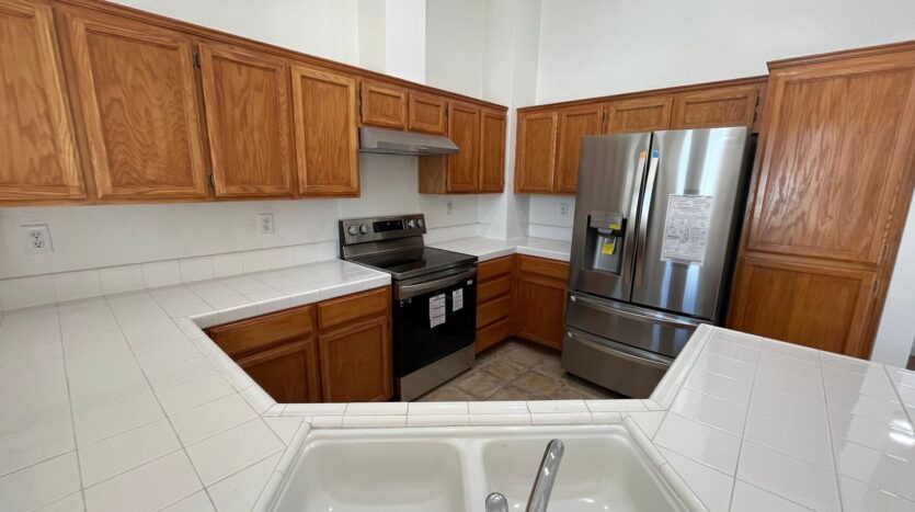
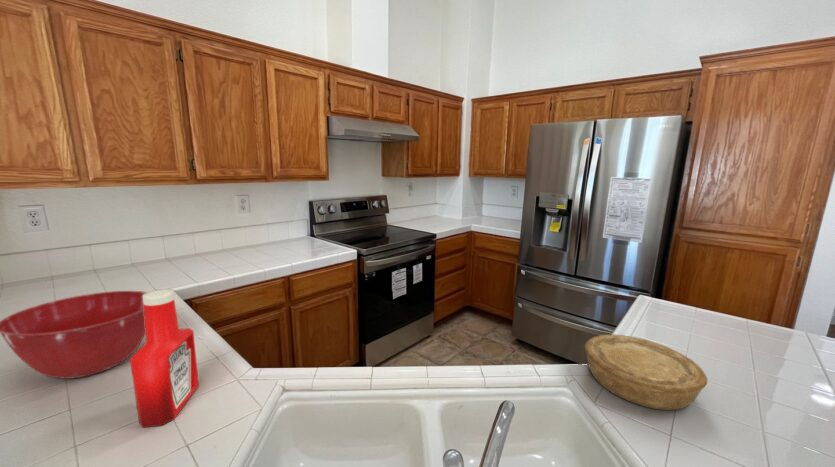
+ soap bottle (165, 349)
+ bowl (639, 369)
+ mixing bowl (89, 336)
